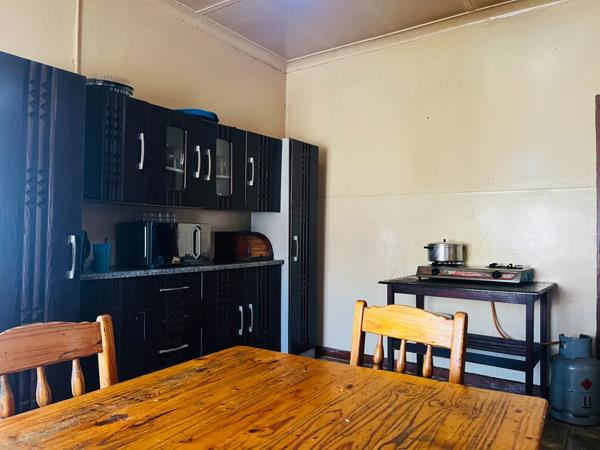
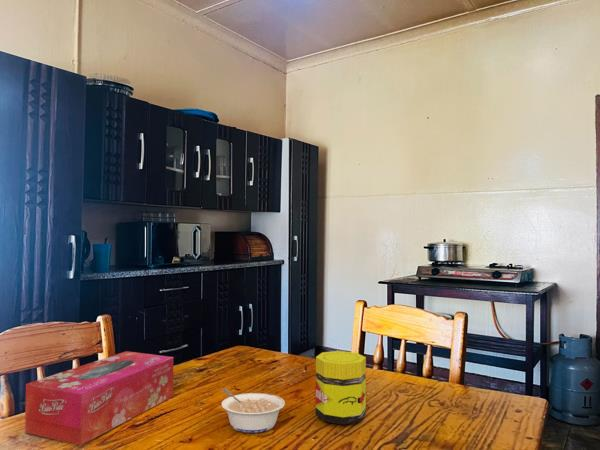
+ legume (250, 411)
+ jar (340, 386)
+ tissue box (106, 390)
